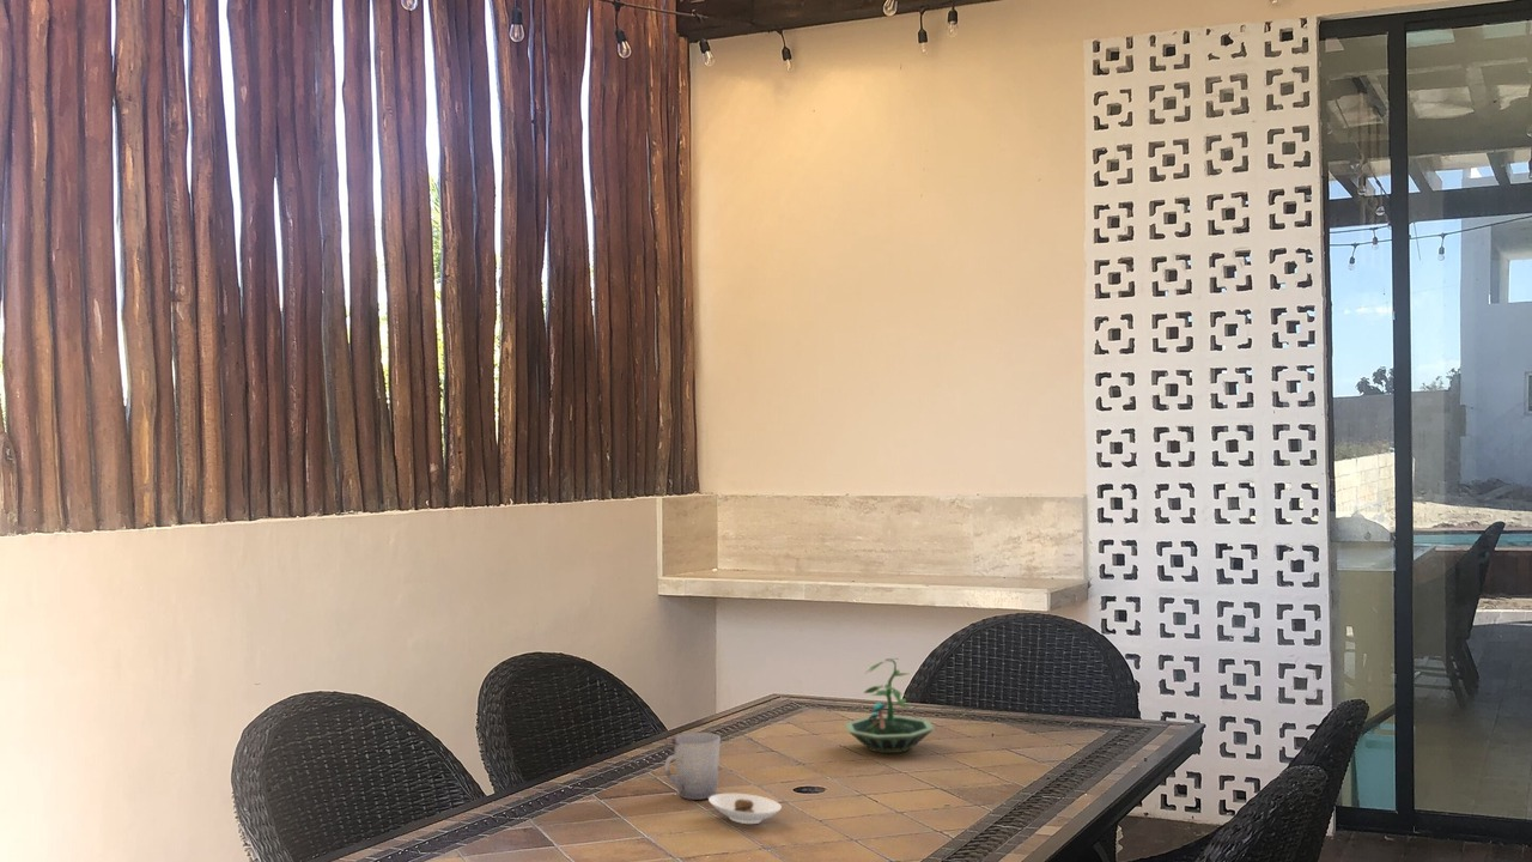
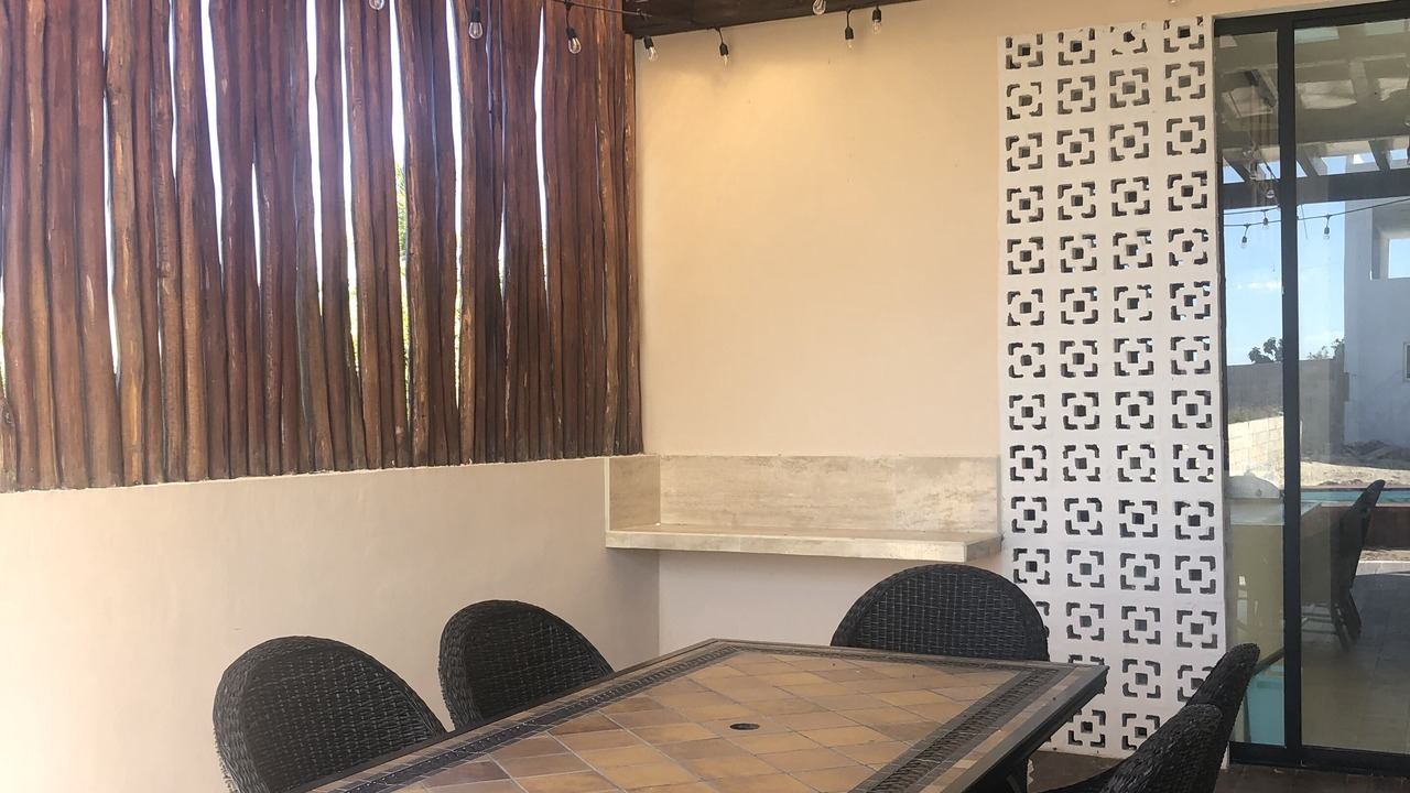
- terrarium (889, 678)
- saucer (744, 808)
- cup (689, 767)
